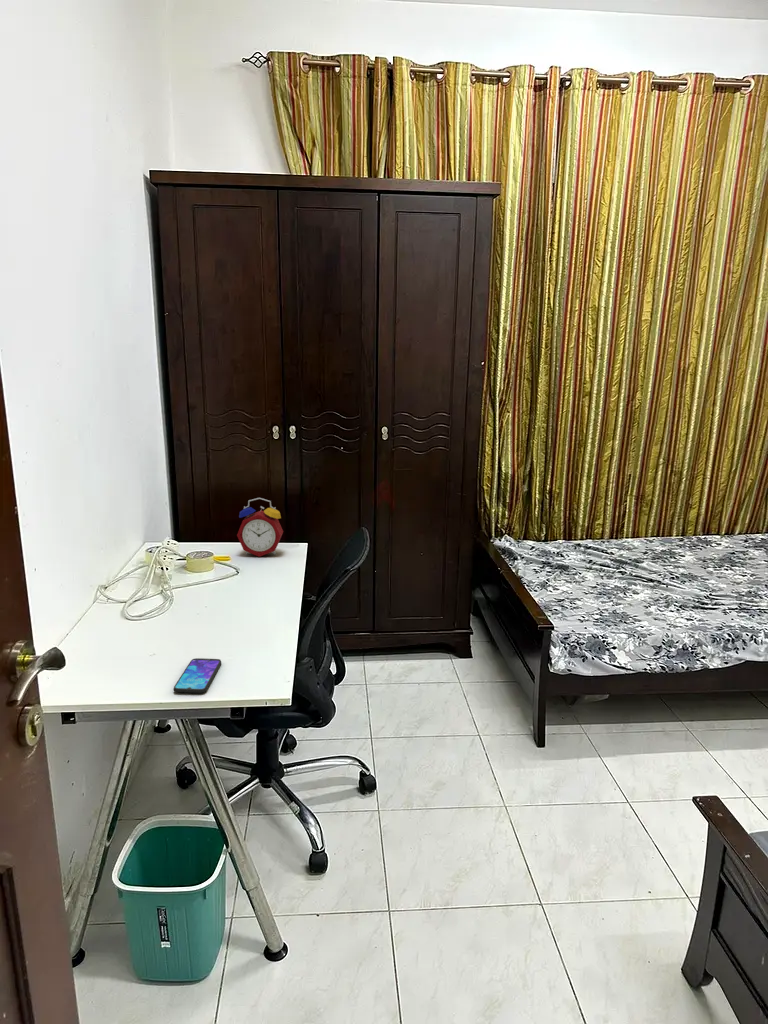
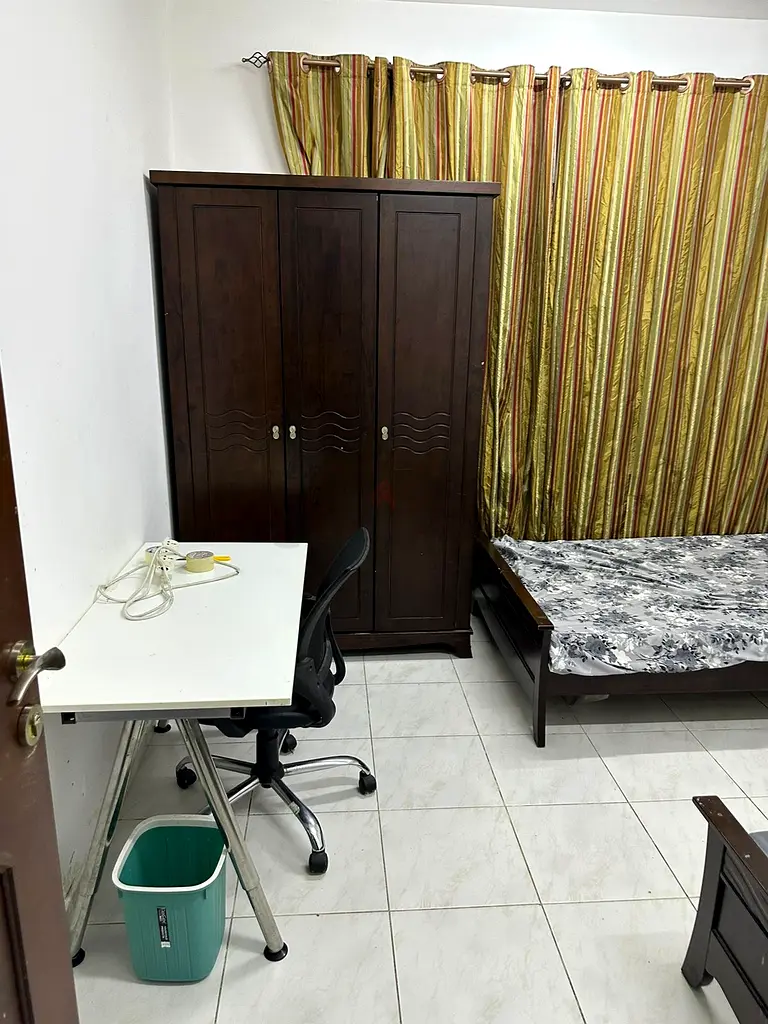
- smartphone (198, 675)
- alarm clock (260, 525)
